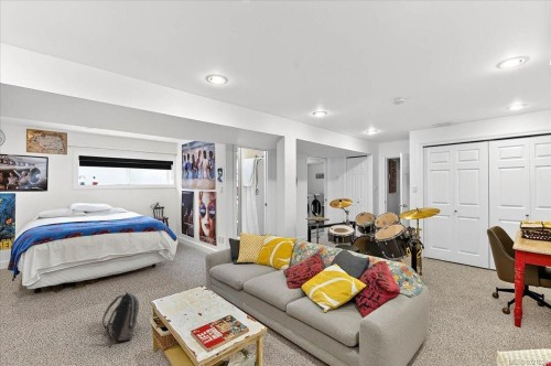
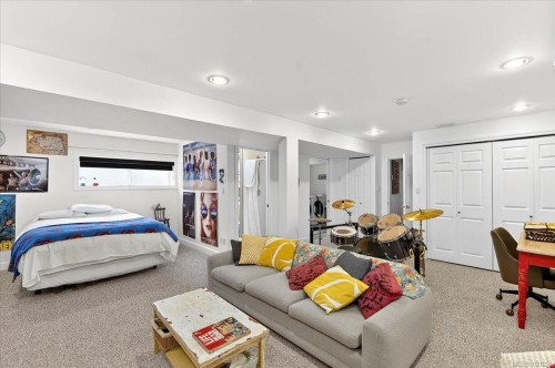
- backpack (121, 314)
